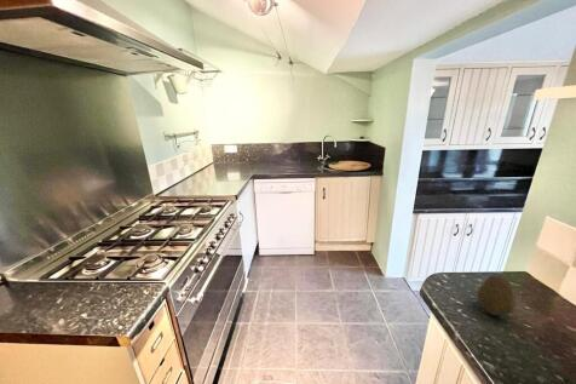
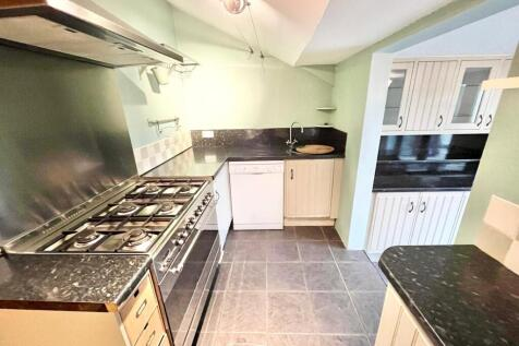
- fruit (496, 294)
